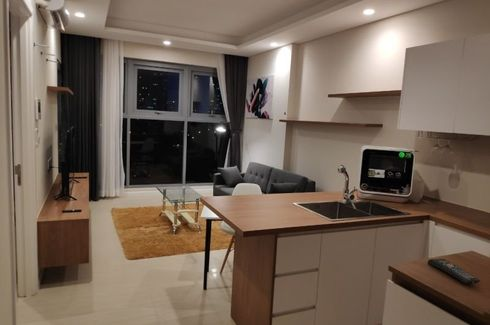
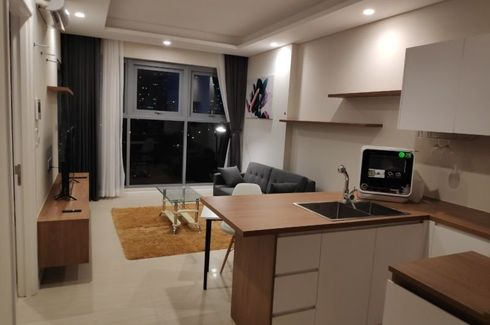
- remote control (452, 270)
